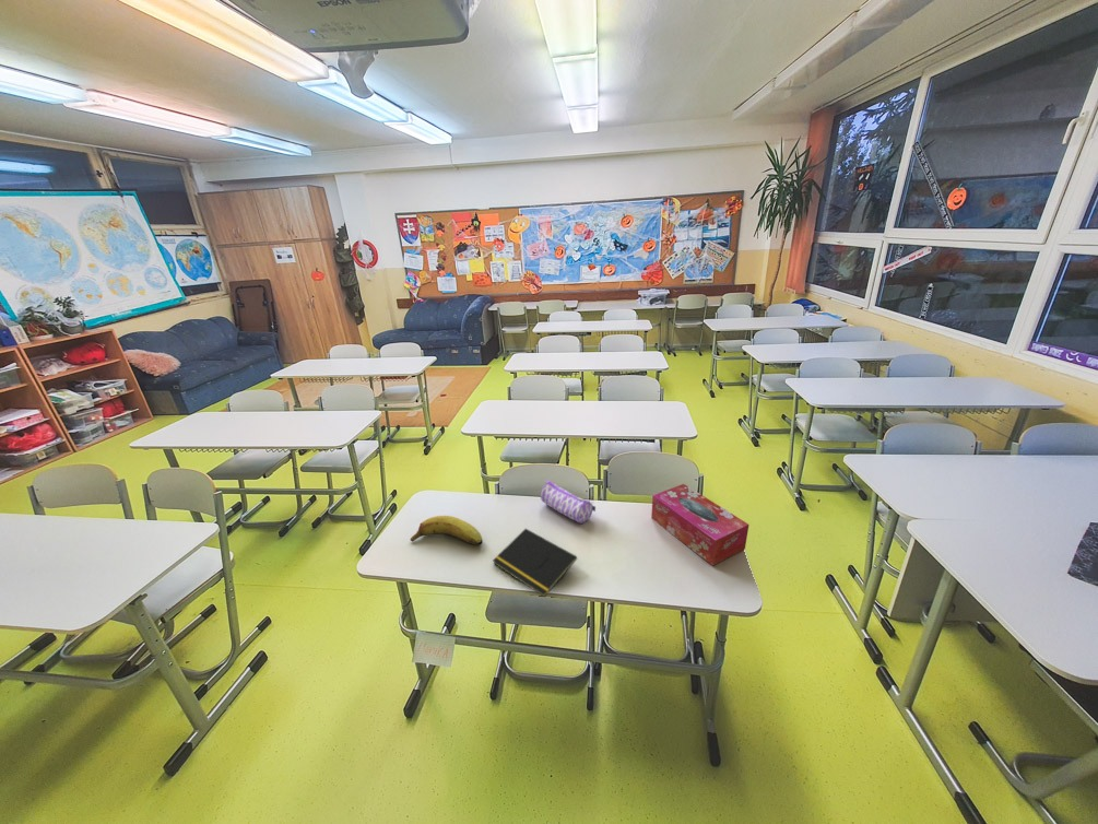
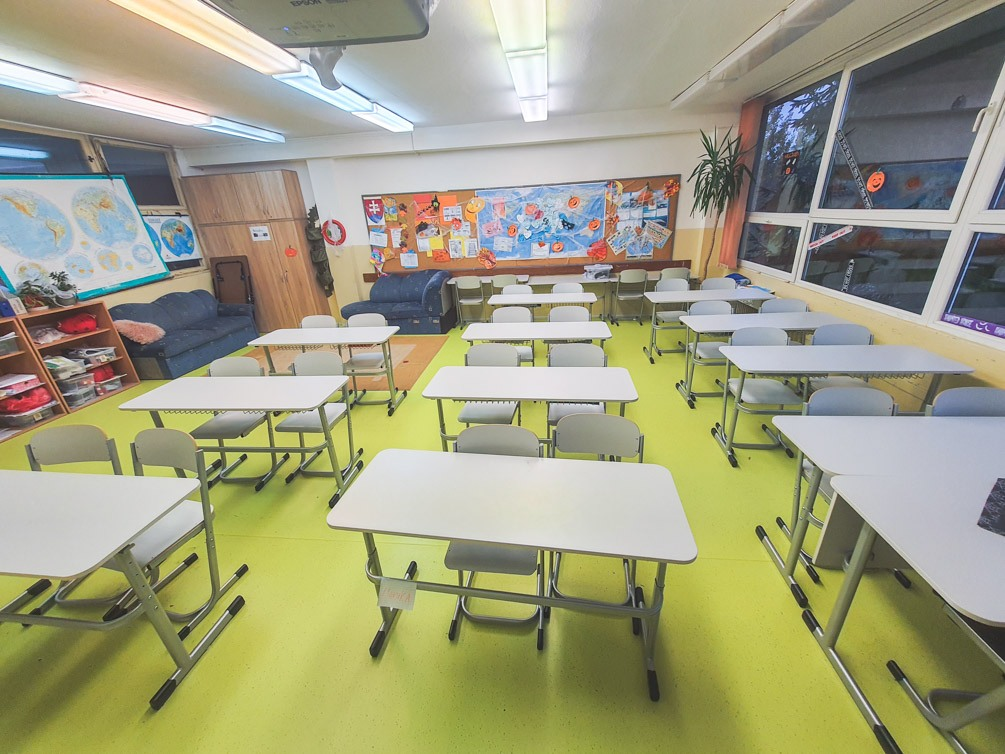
- tissue box (696, 520)
- notepad (534, 560)
- pencil case (566, 502)
- fruit (445, 533)
